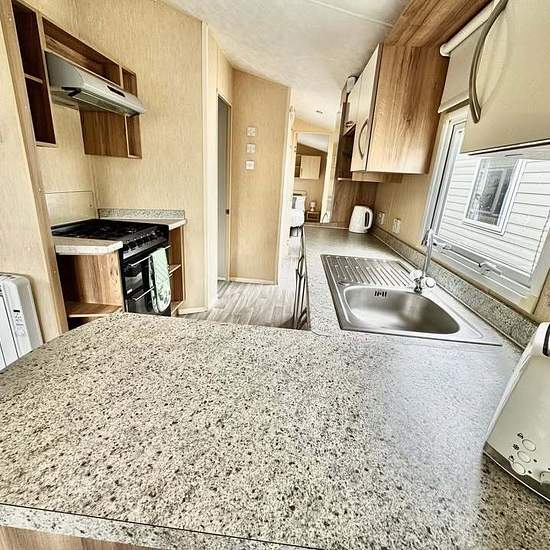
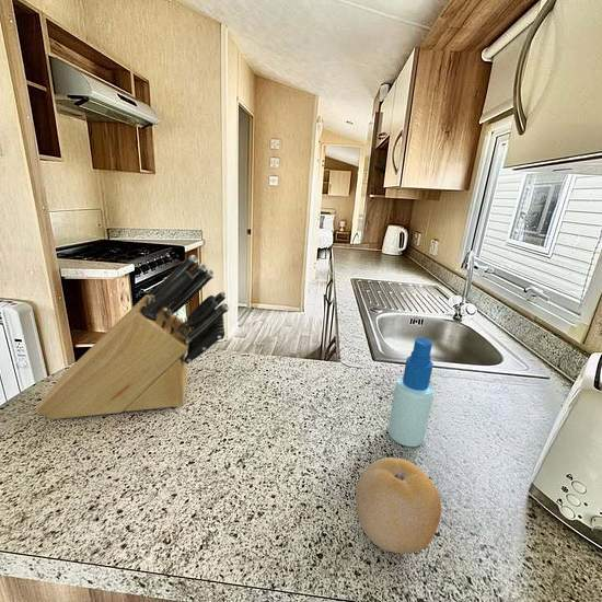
+ knife block (139, 332)
+ fruit (394, 503)
+ spray bottle (414, 390)
